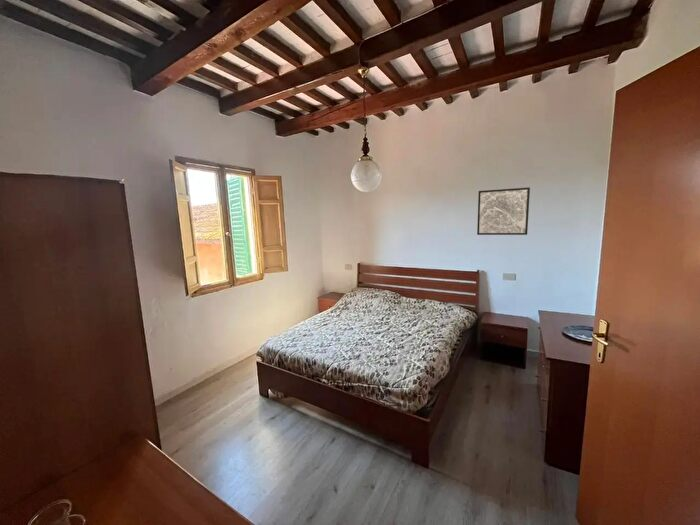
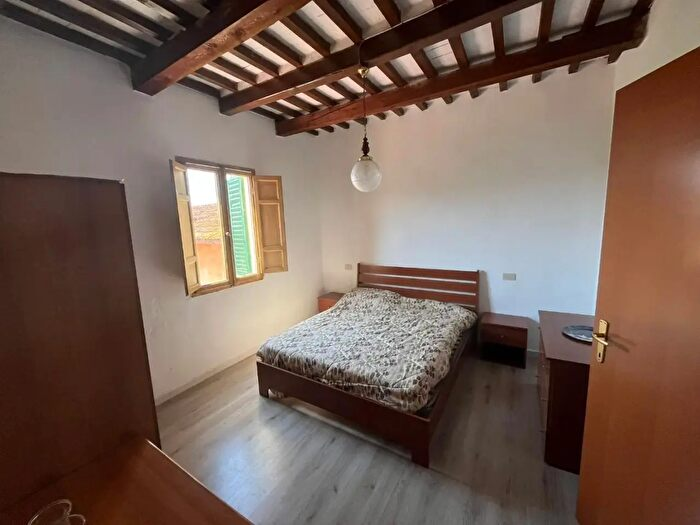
- wall art (502, 212)
